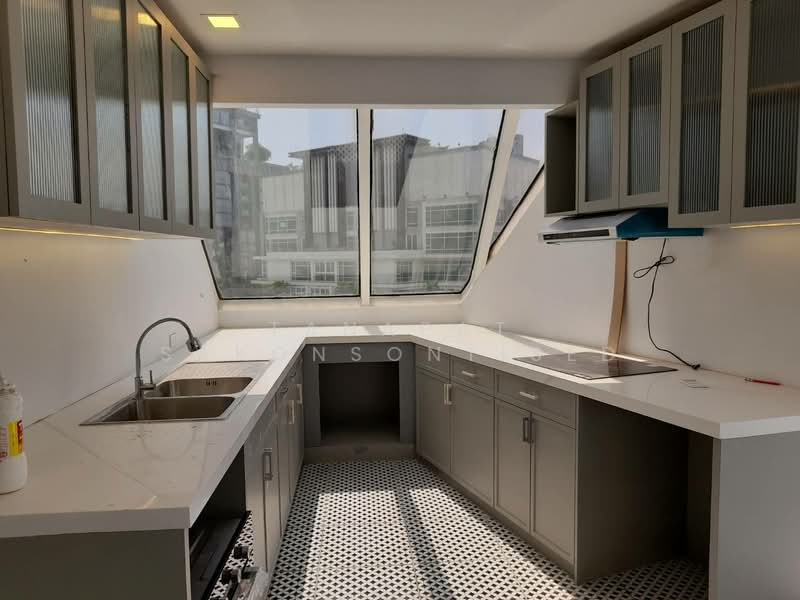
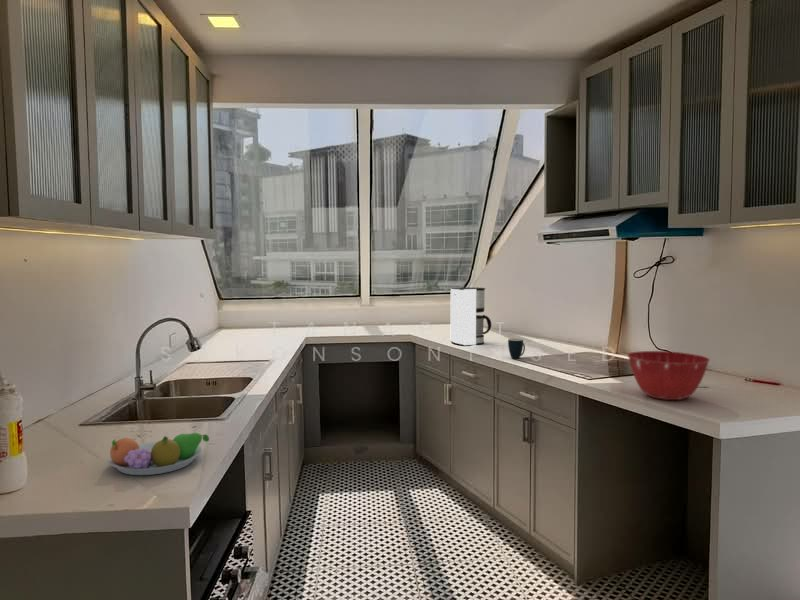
+ mixing bowl (667, 376)
+ mug (517, 348)
+ coffee maker (472, 315)
+ fruit bowl (158, 446)
